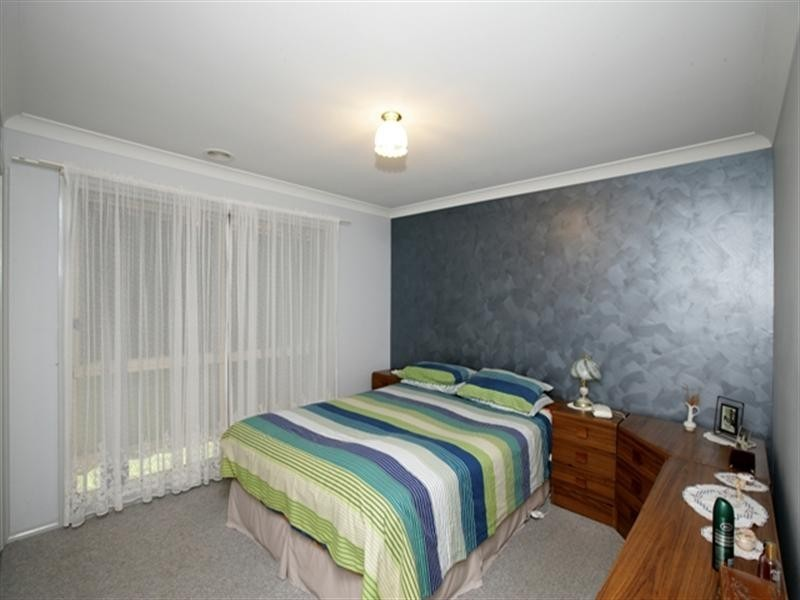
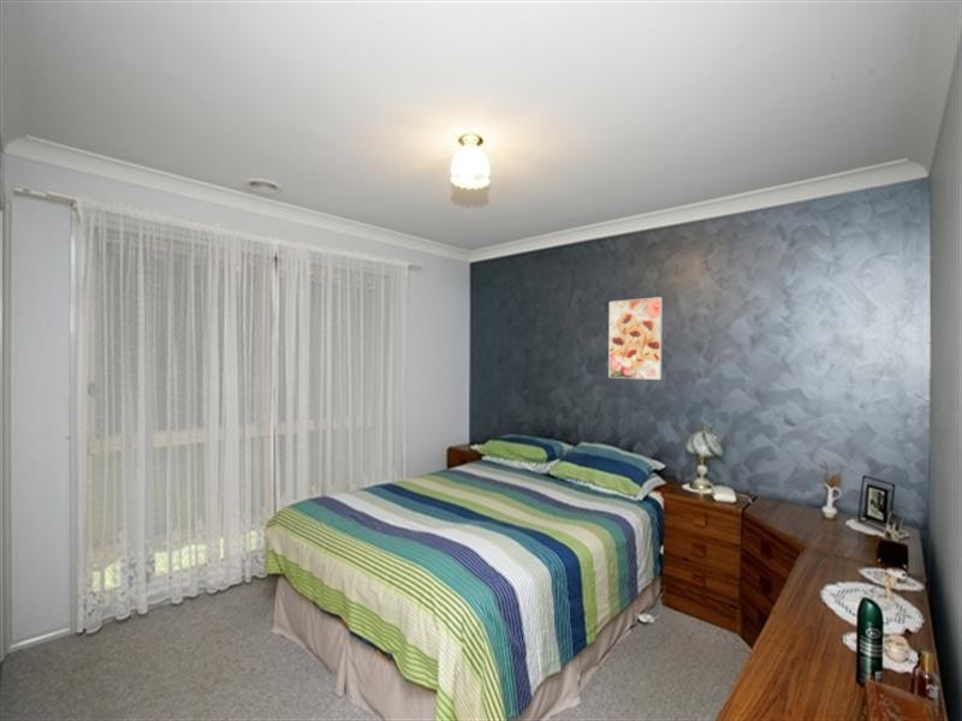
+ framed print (634, 339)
